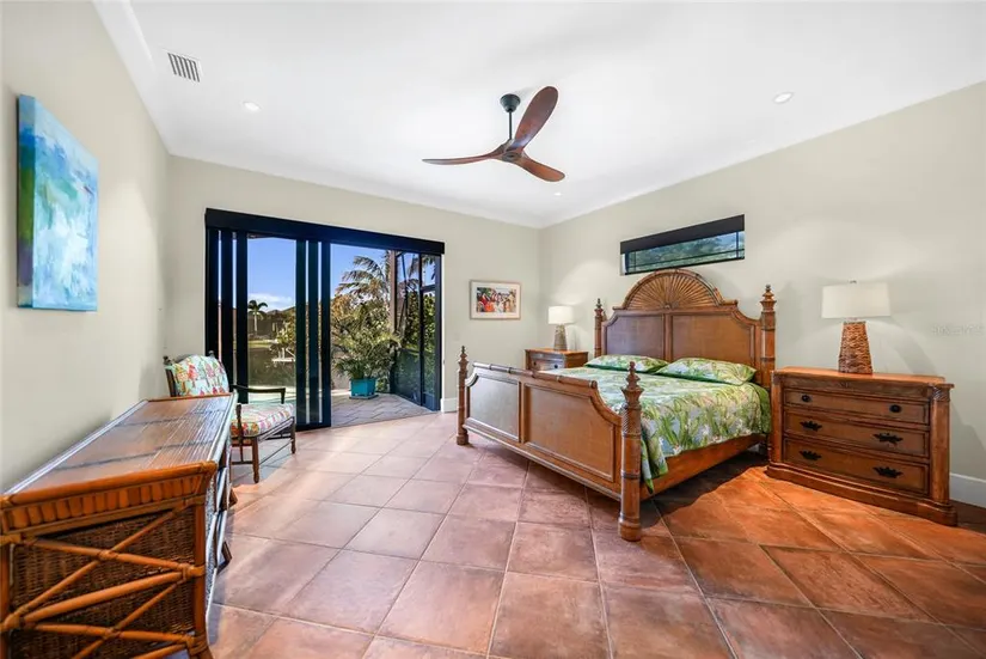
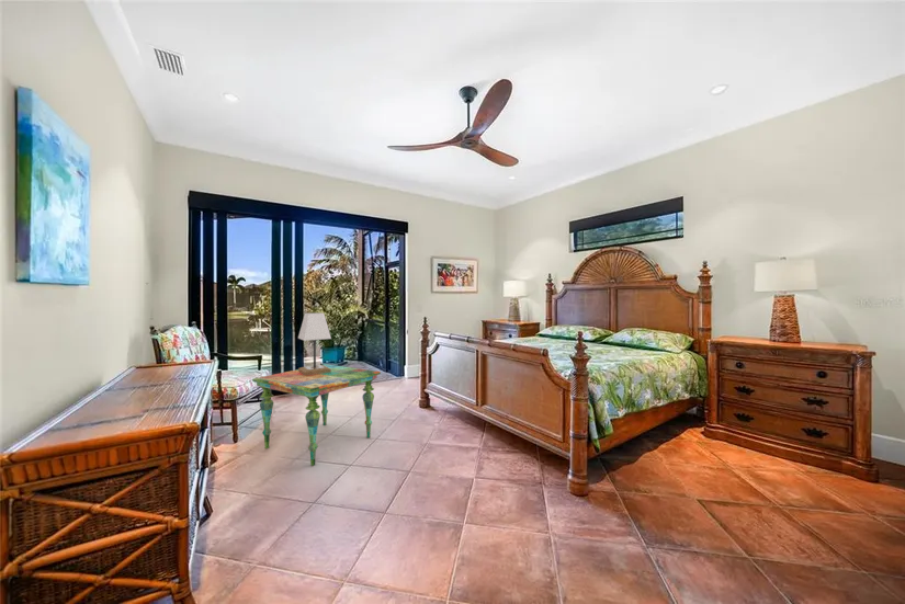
+ lamp (314, 342)
+ side table (318, 407)
